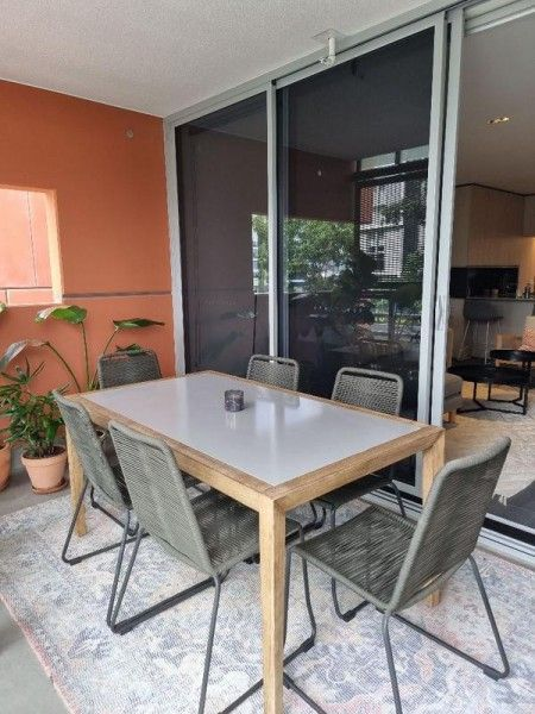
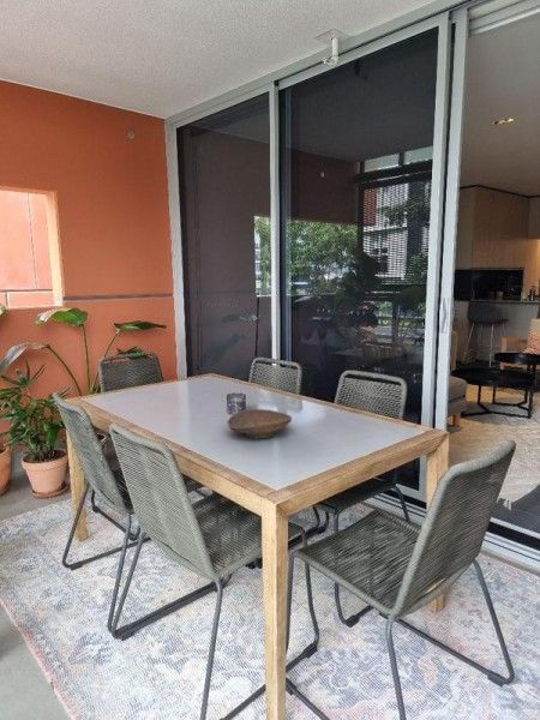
+ decorative bowl (259, 425)
